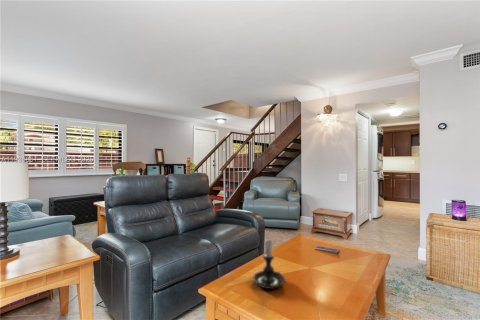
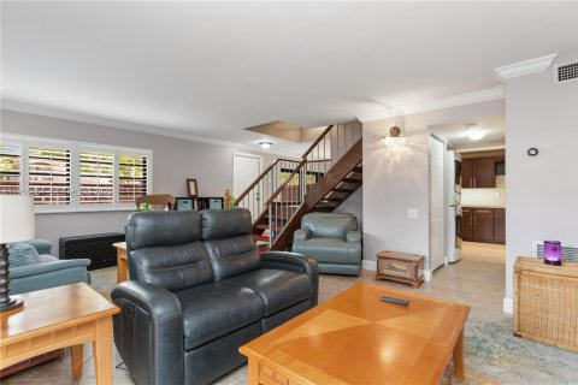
- candle holder (269, 260)
